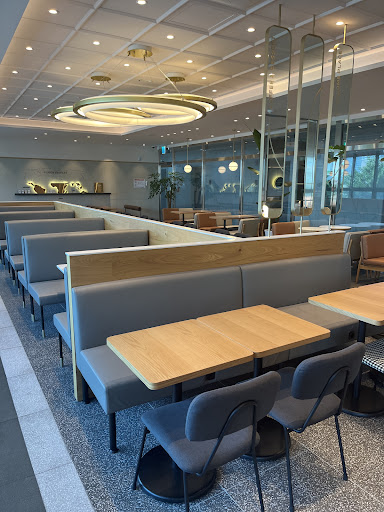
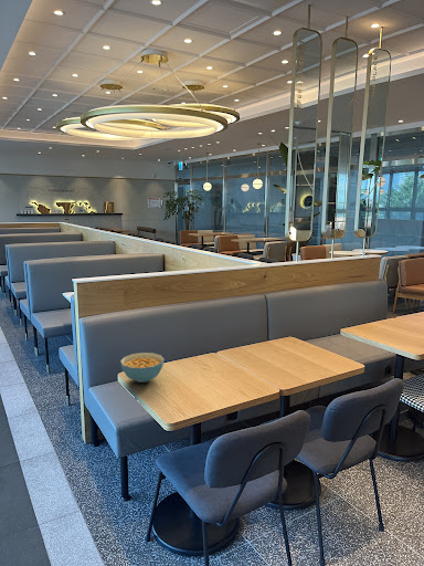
+ cereal bowl (142, 369)
